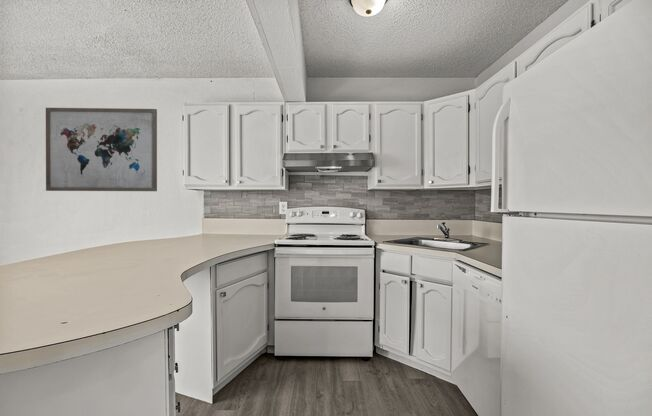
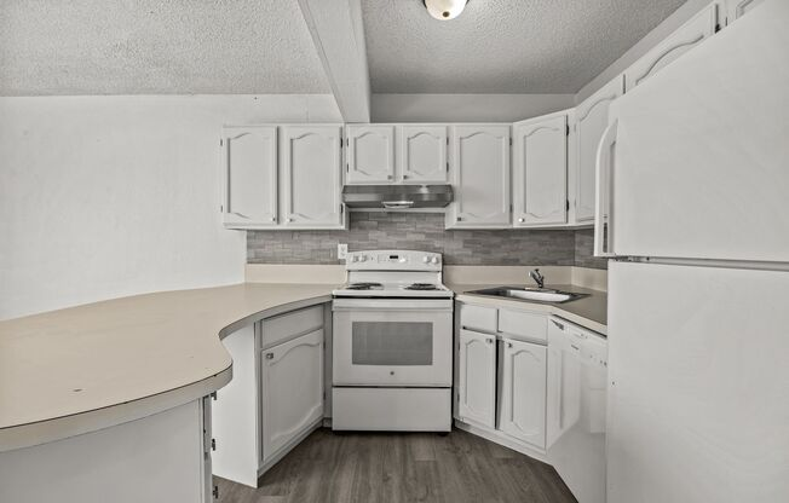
- wall art (101, 149)
